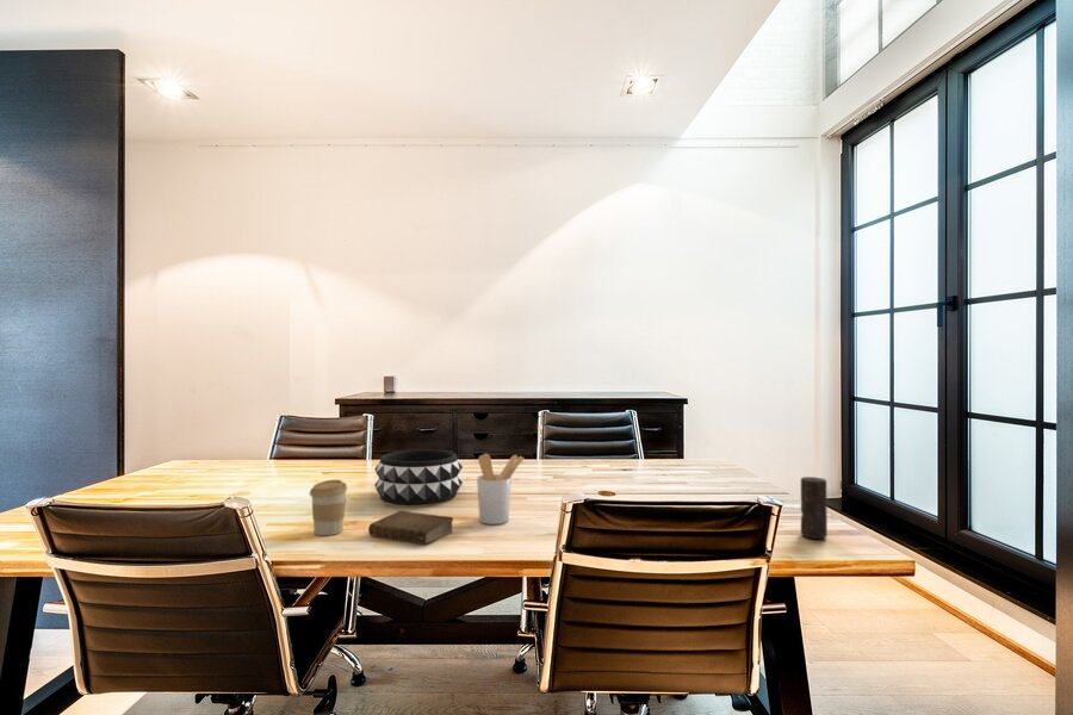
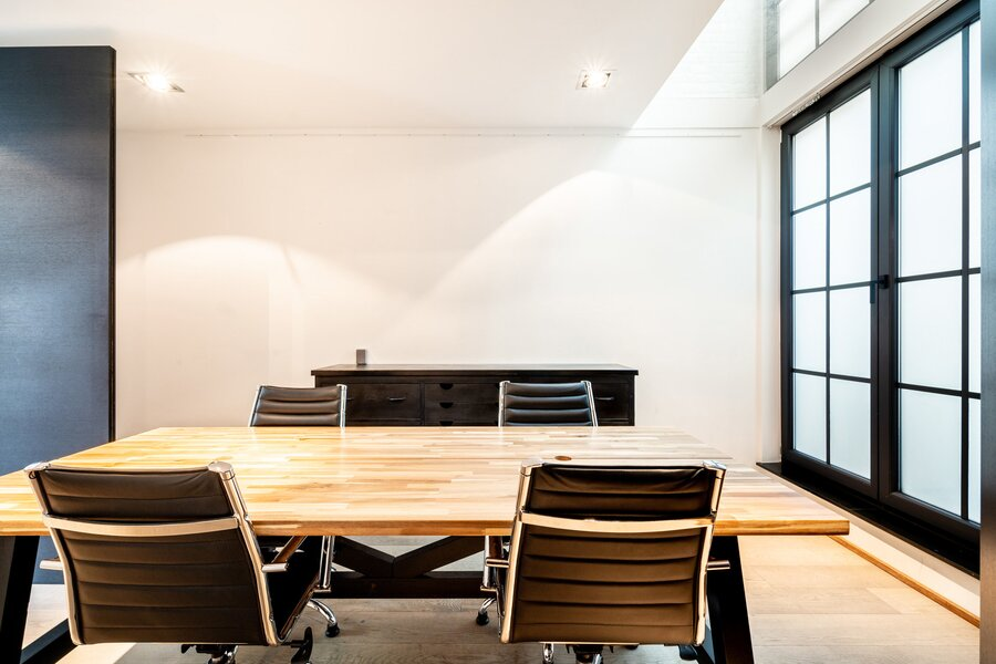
- utensil holder (501, 486)
- coffee cup (328, 506)
- decorative bowl (418, 475)
- candle (813, 506)
- book (411, 526)
